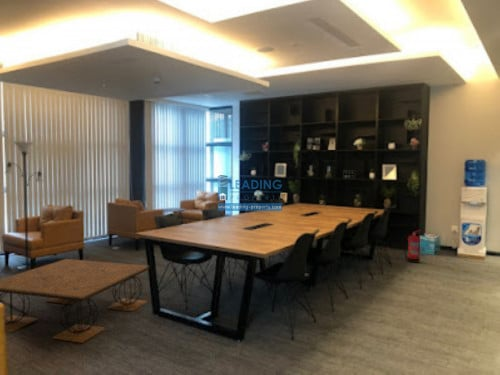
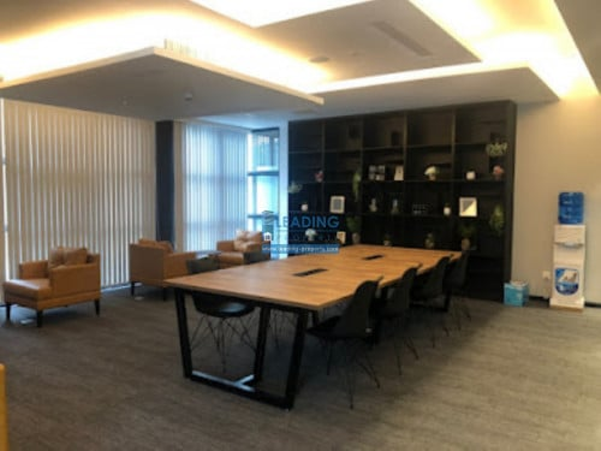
- fire extinguisher (410, 245)
- coffee table (73, 294)
- floor lamp (25, 210)
